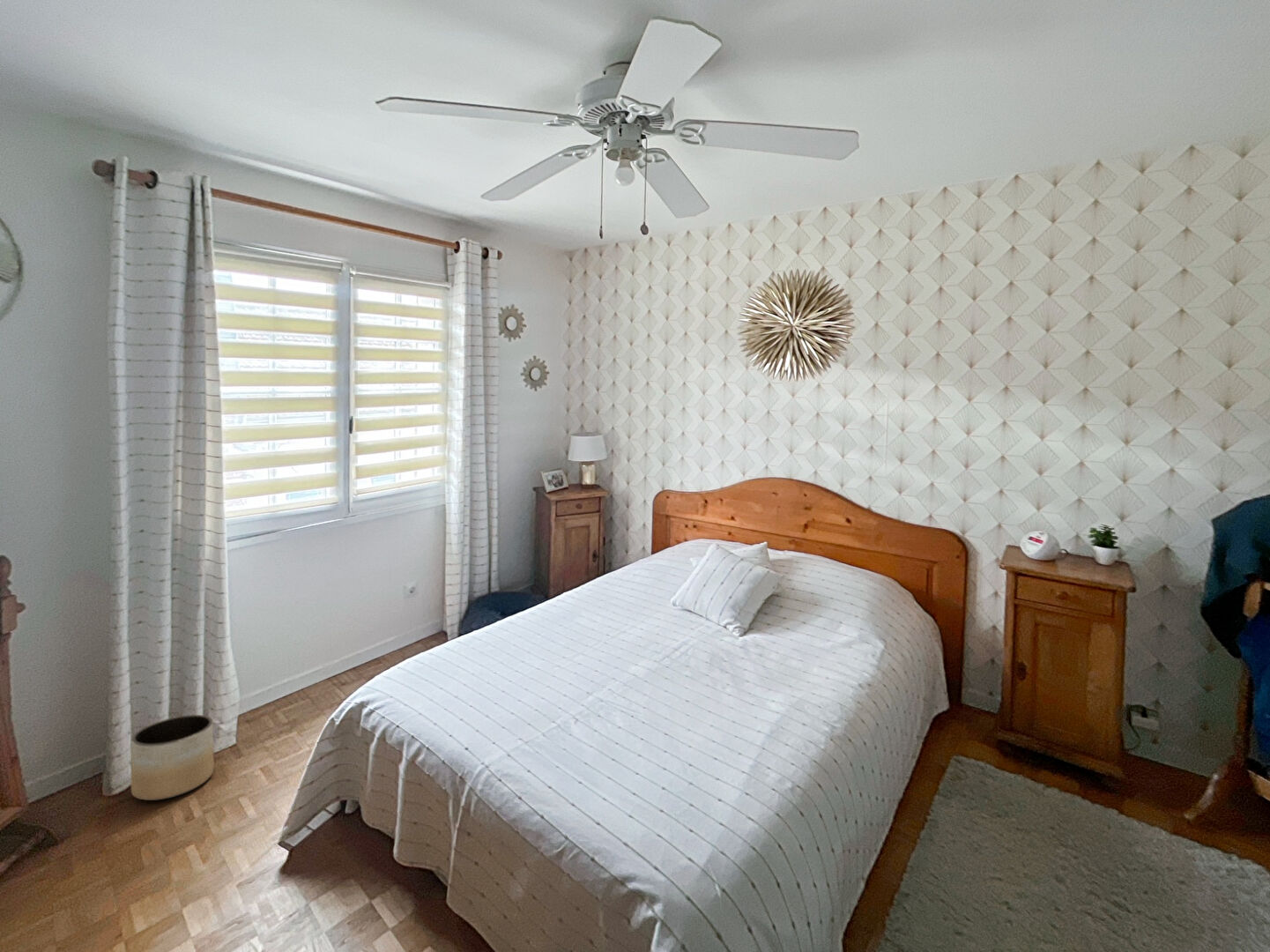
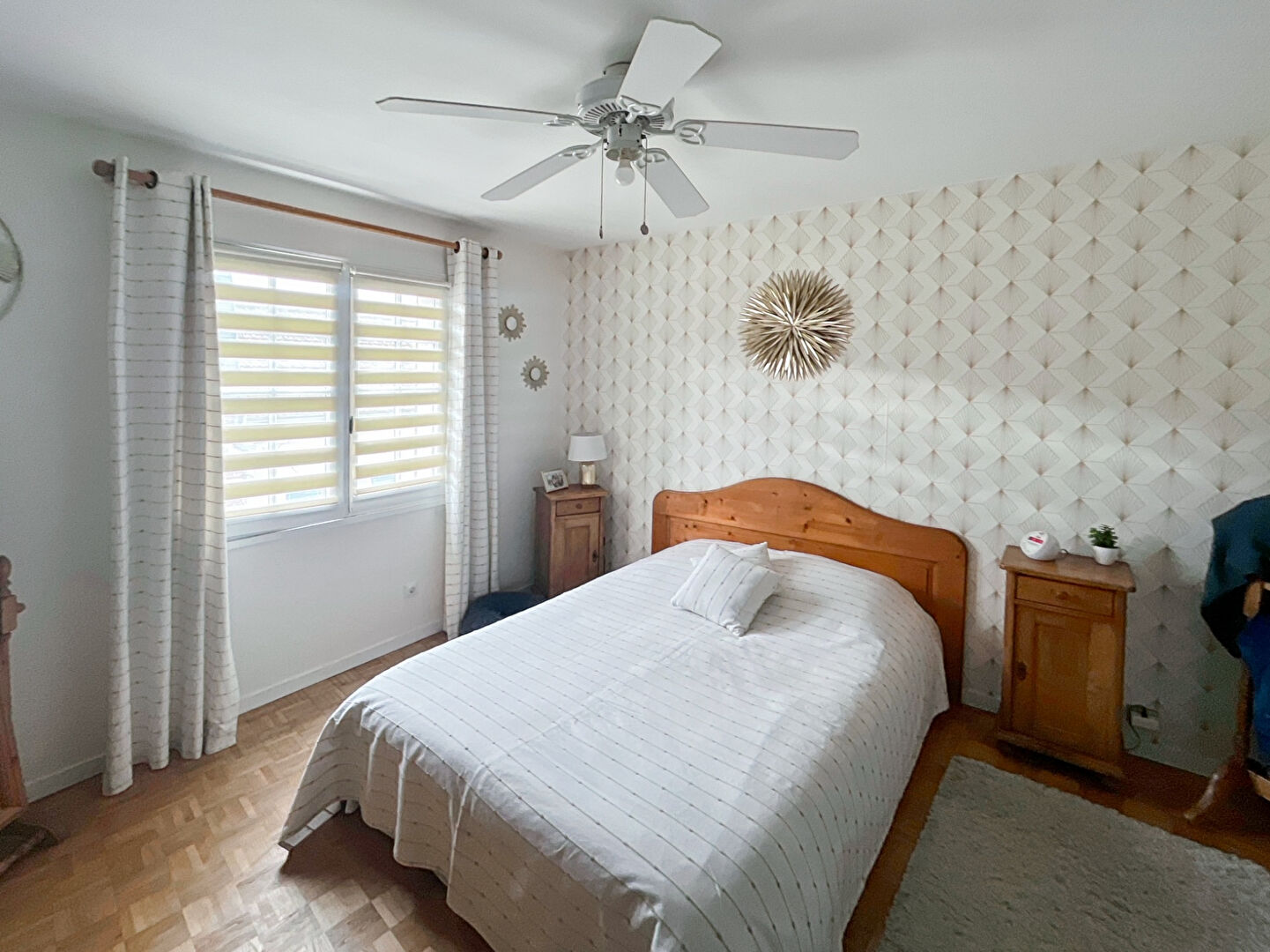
- planter (174, 756)
